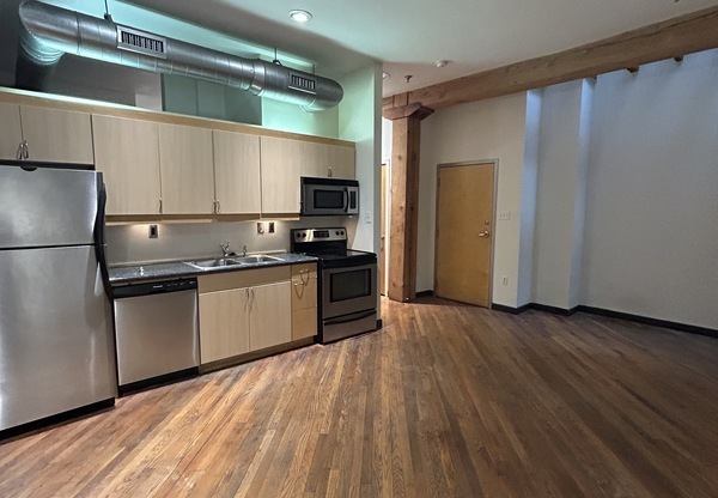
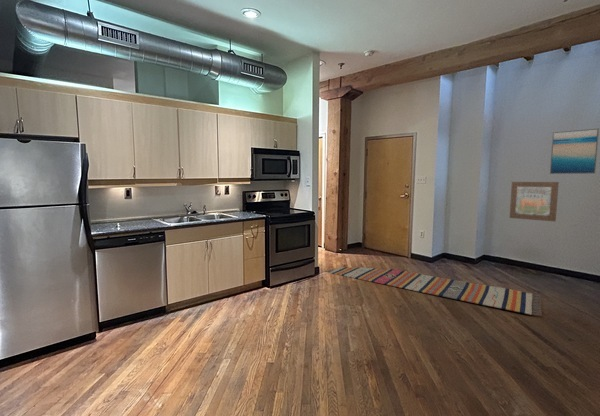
+ wall art (533, 200)
+ rug (420, 282)
+ wall art (573, 152)
